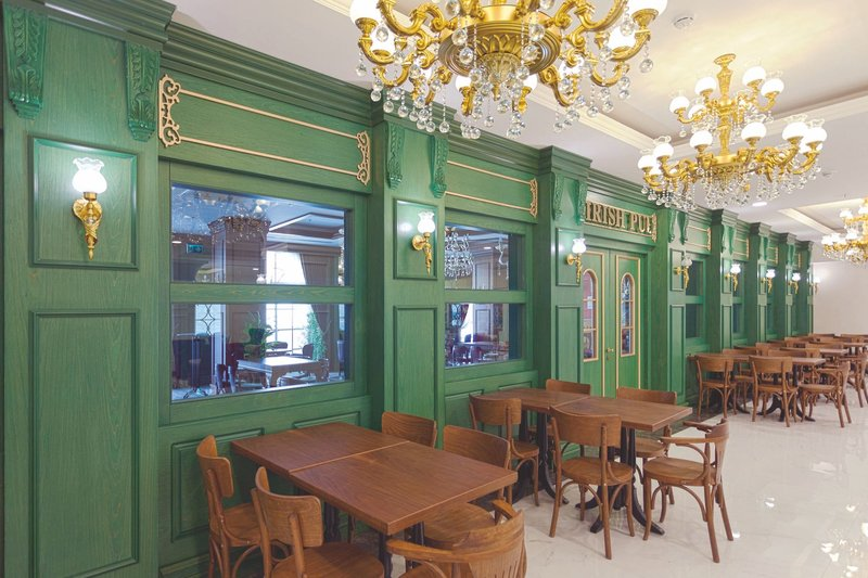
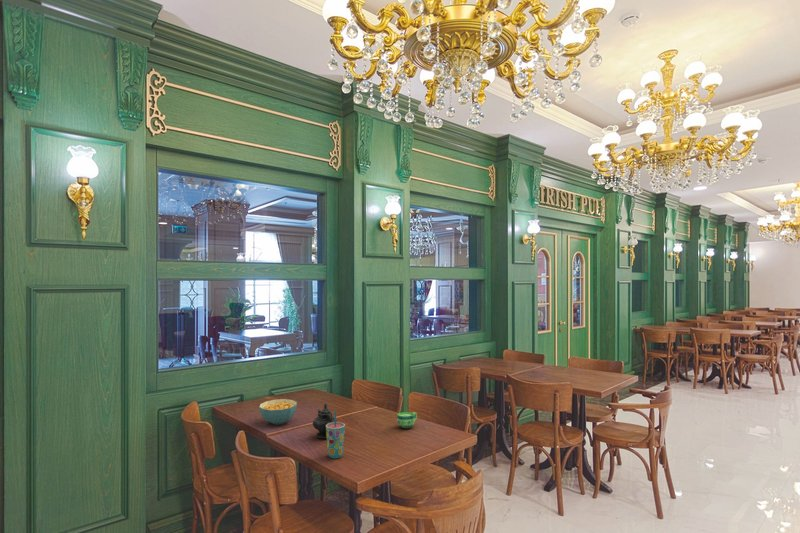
+ teapot (324, 419)
+ cup (335, 432)
+ cereal bowl (278, 413)
+ cup (407, 419)
